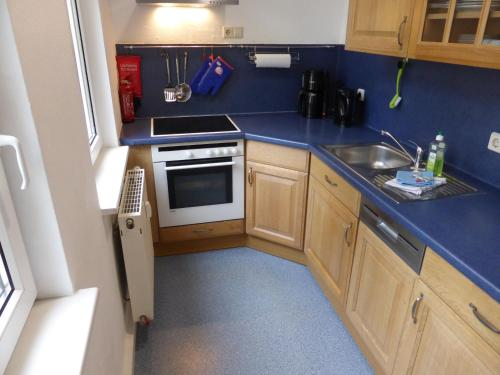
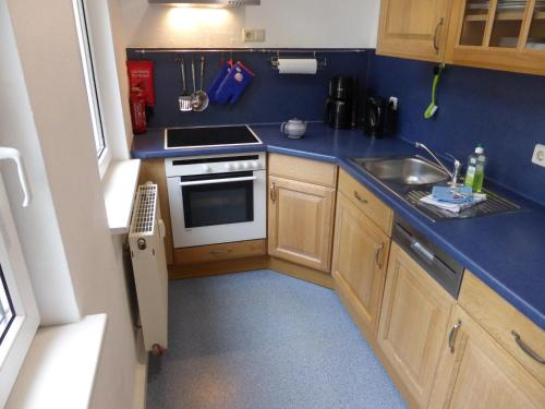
+ teapot (294, 127)
